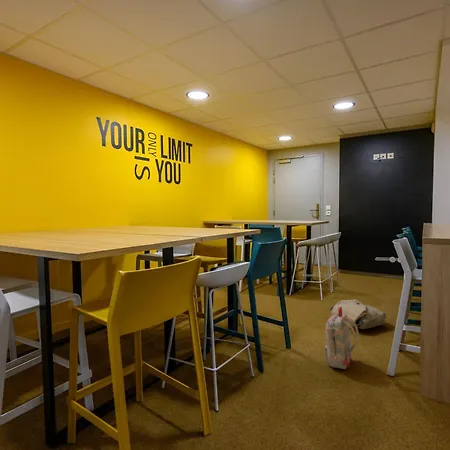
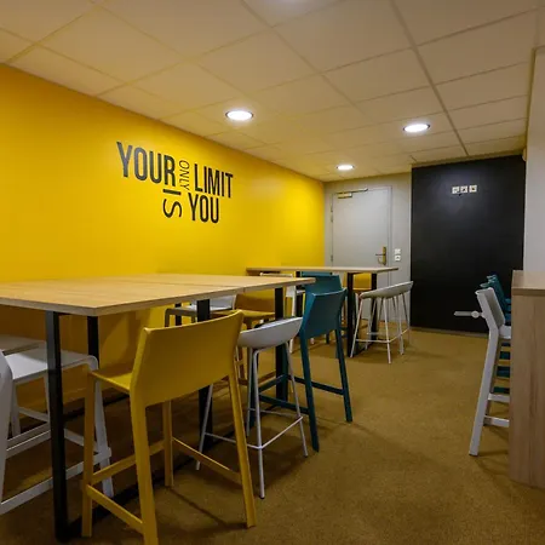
- bag (359, 312)
- backpack (341, 335)
